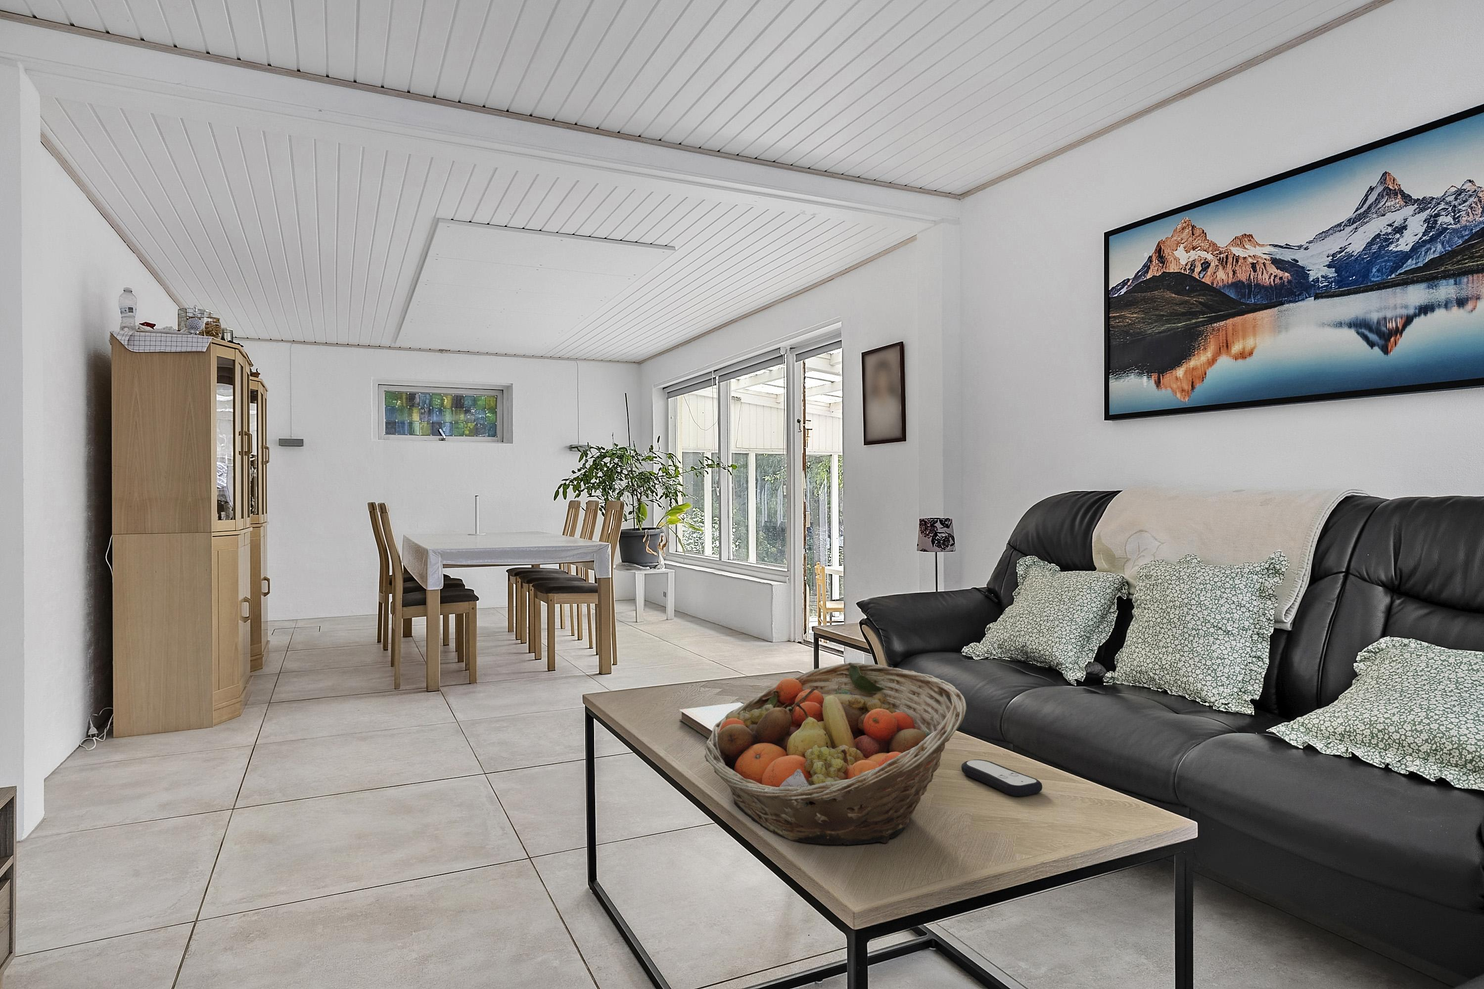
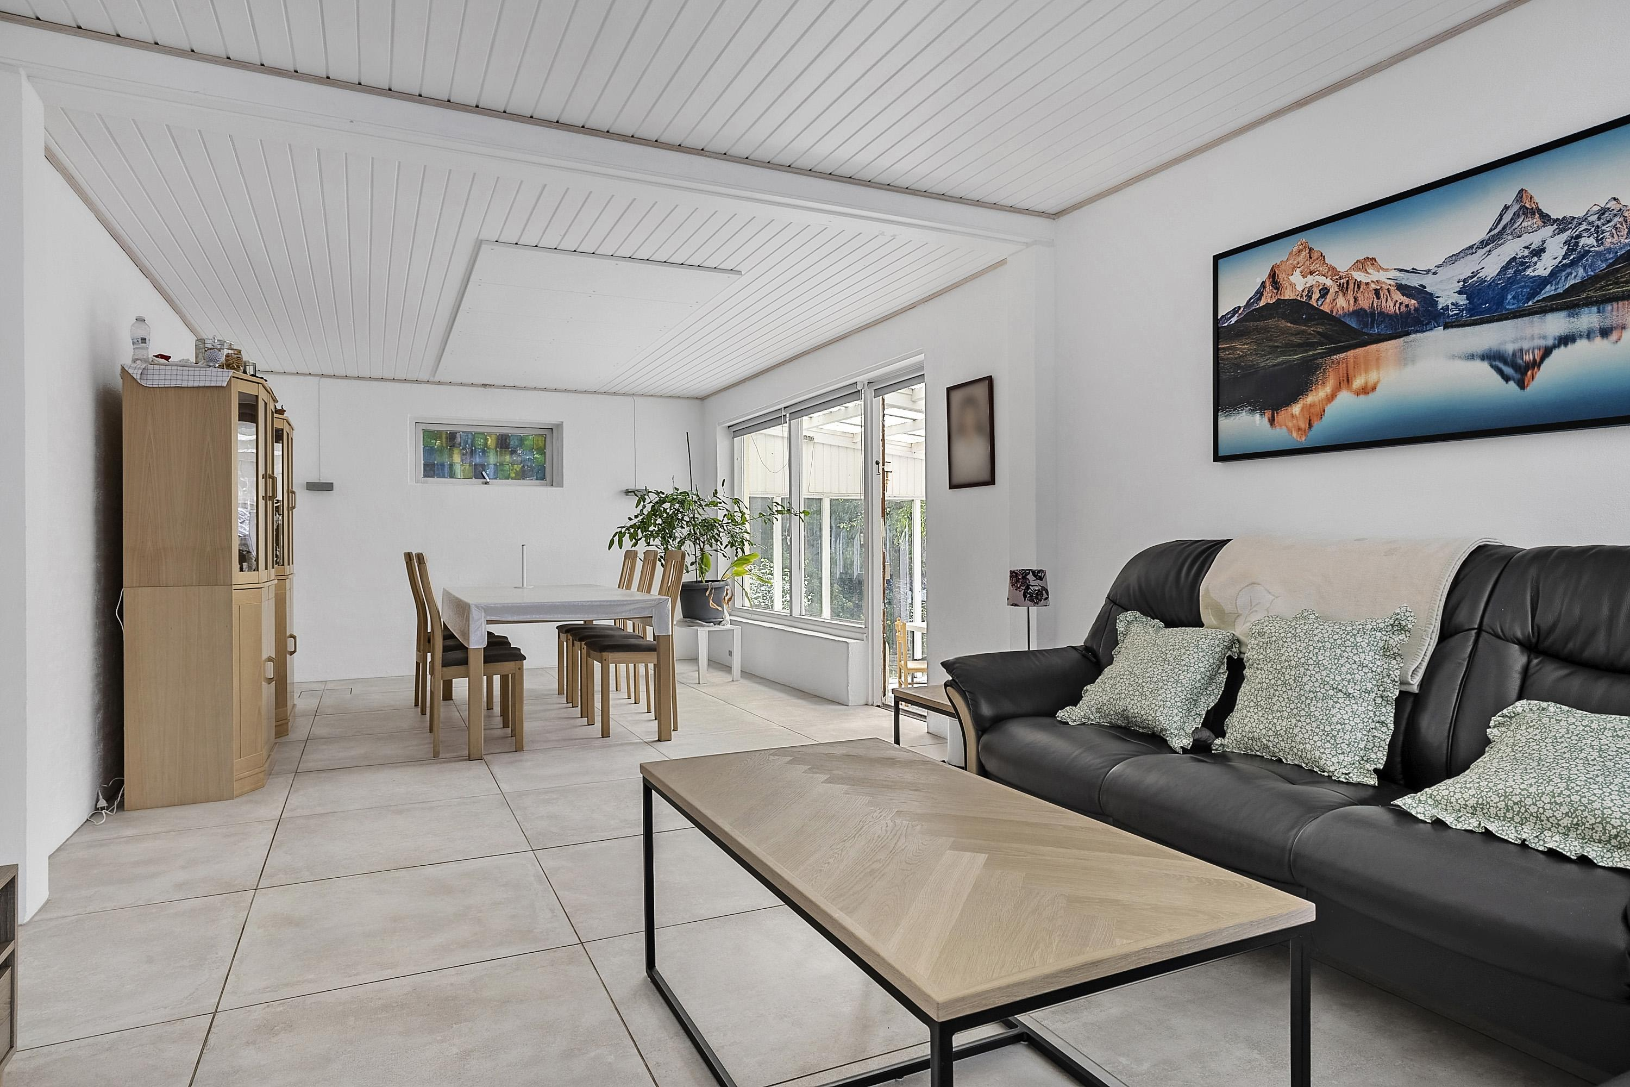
- hardcover book (723, 717)
- fruit basket (830, 744)
- remote control (999, 776)
